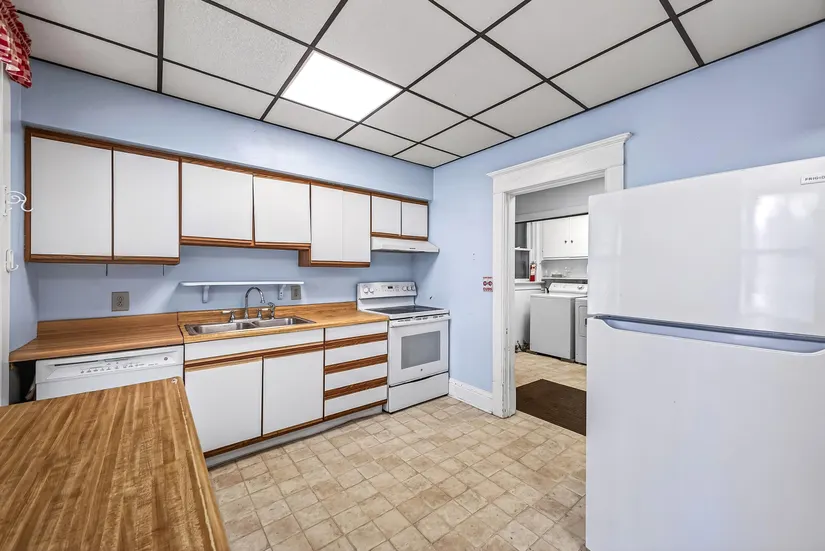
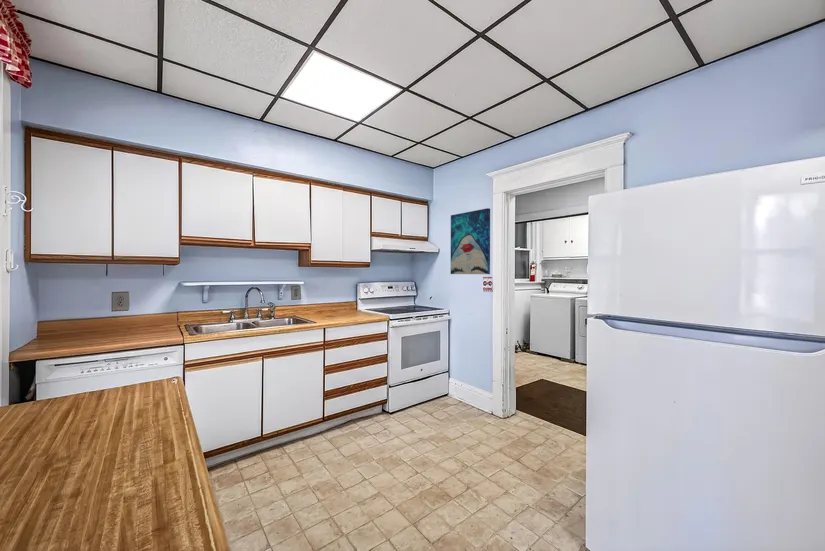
+ wall art (469, 243)
